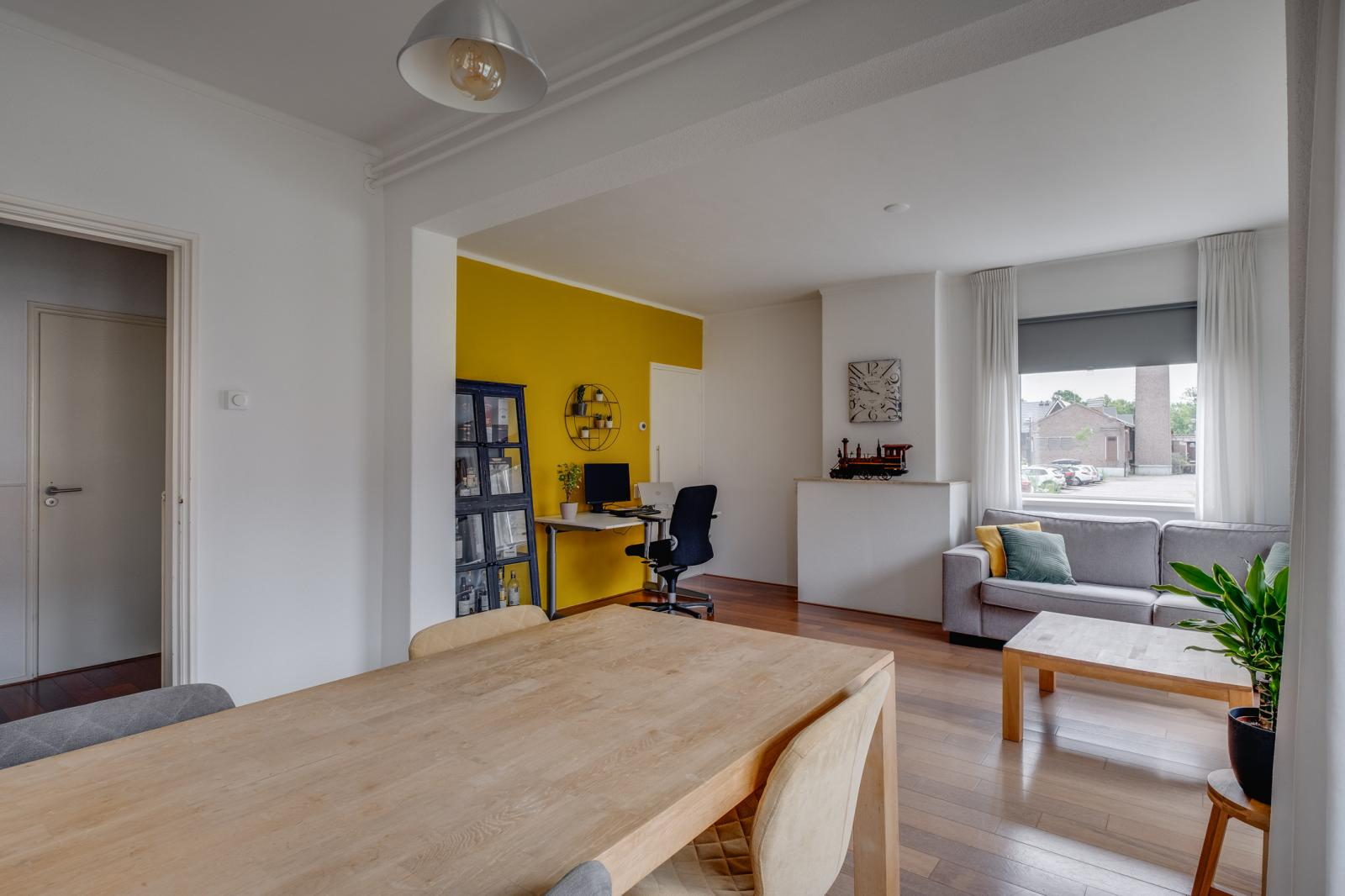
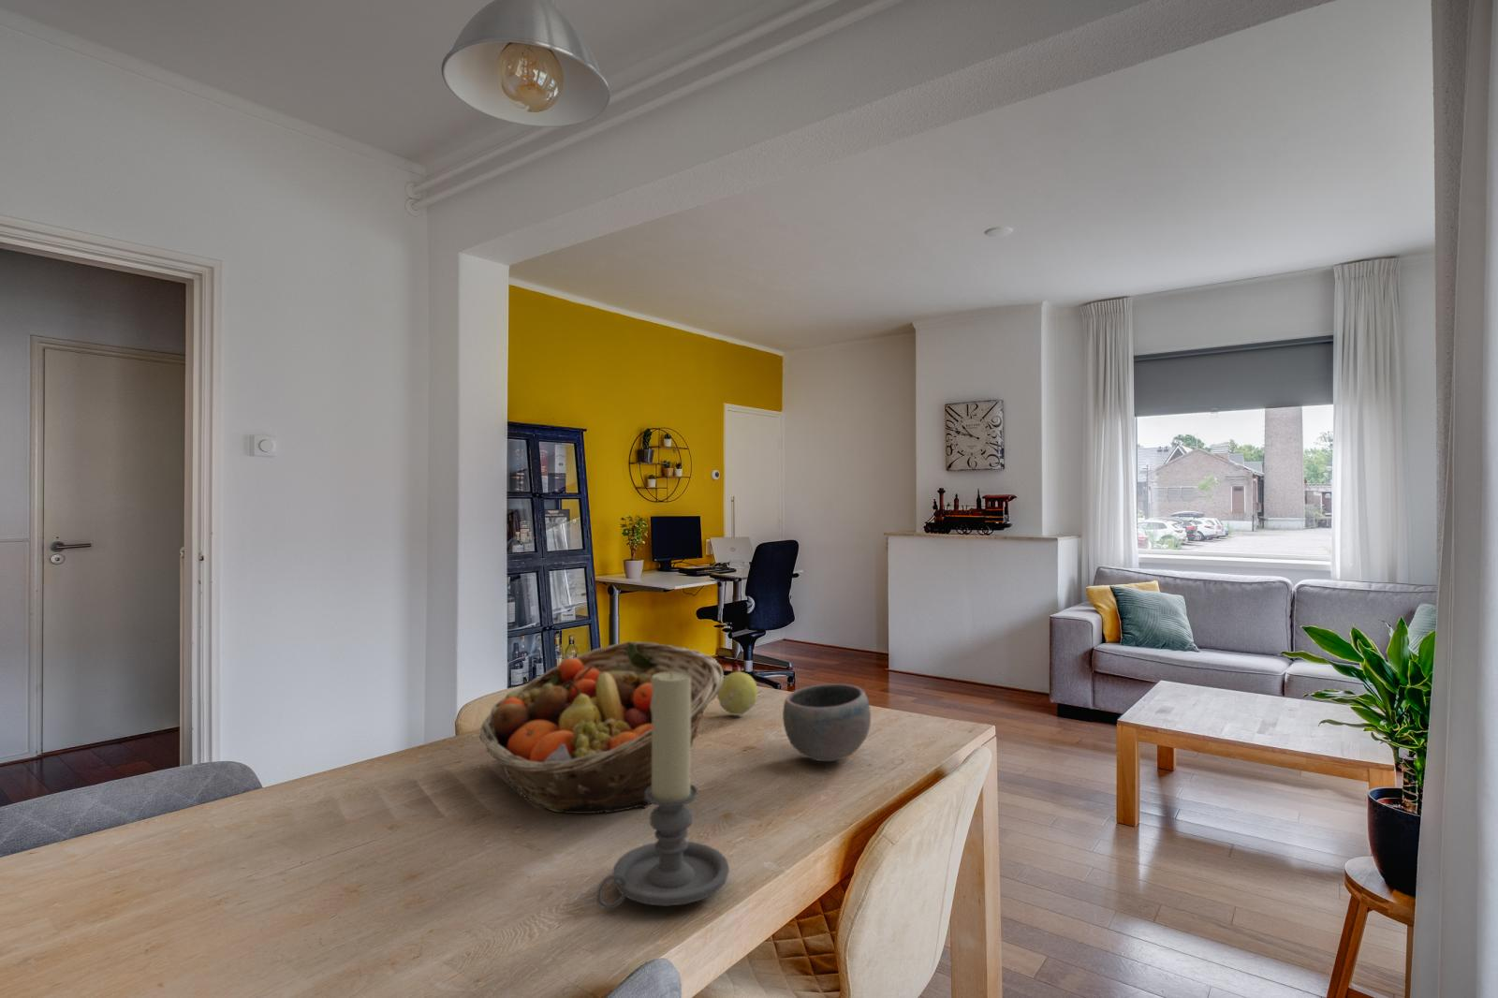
+ candle holder (660, 781)
+ fruit (736, 693)
+ bowl (825, 724)
+ fruit basket (603, 717)
